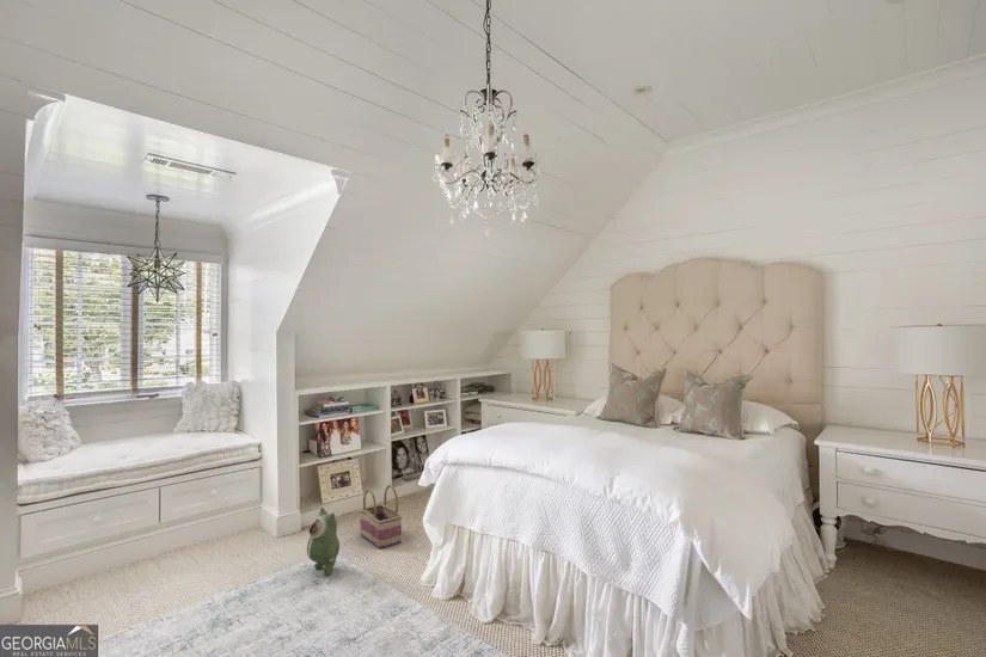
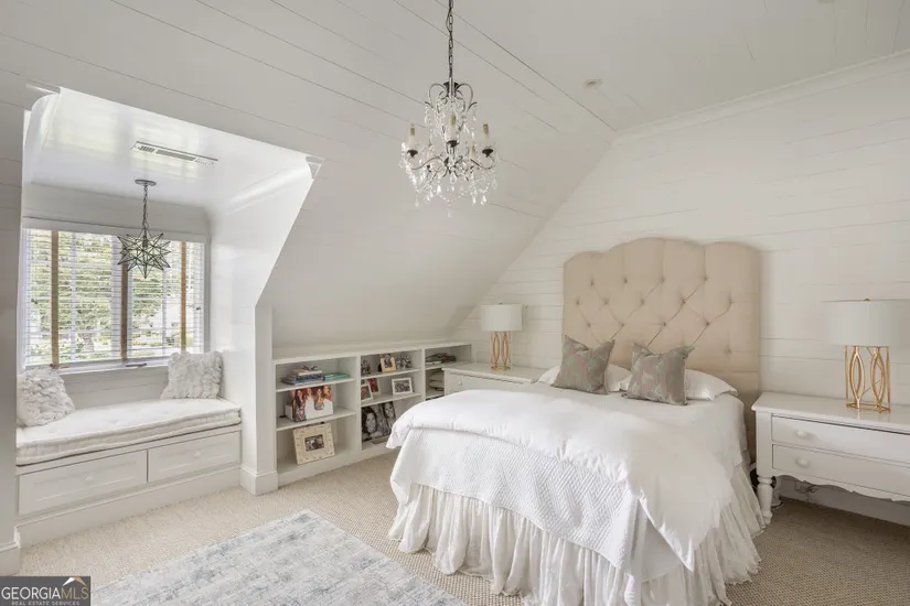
- basket (380, 512)
- plush toy (323, 540)
